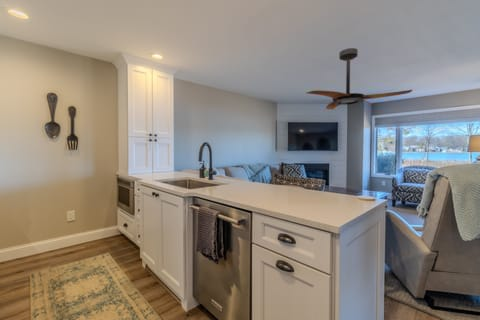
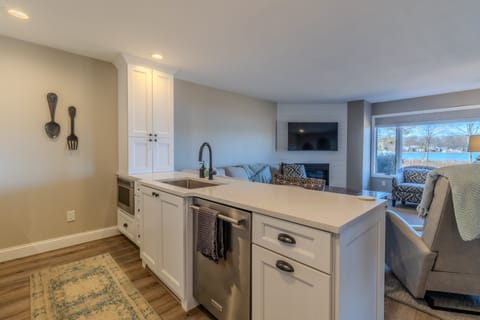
- ceiling fan (349, 76)
